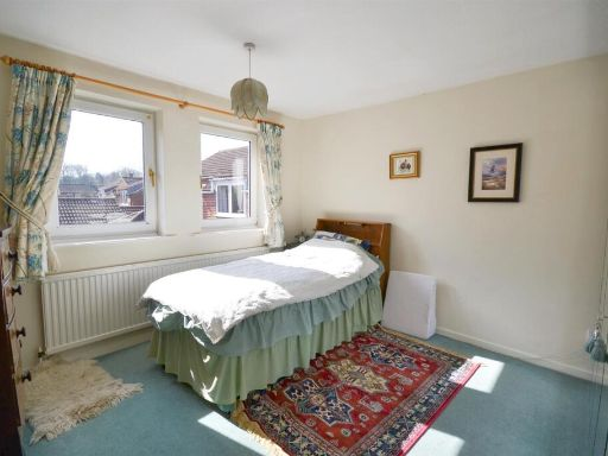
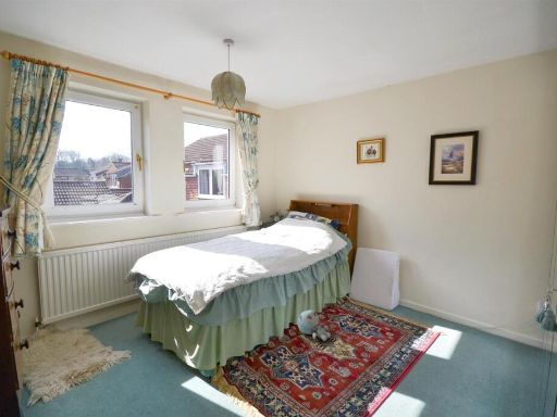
+ plush toy (313, 324)
